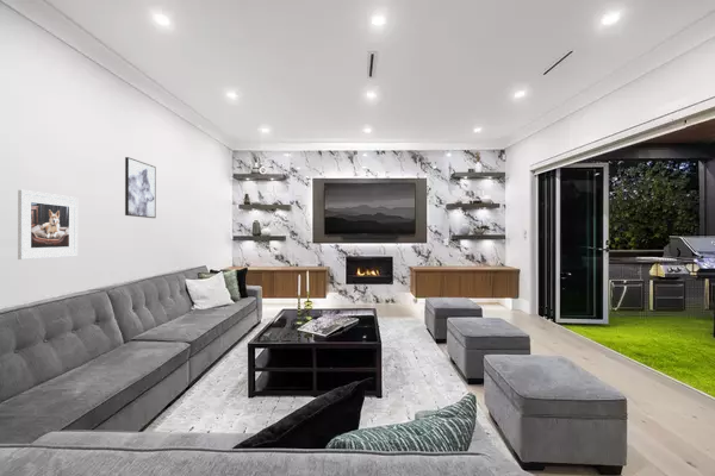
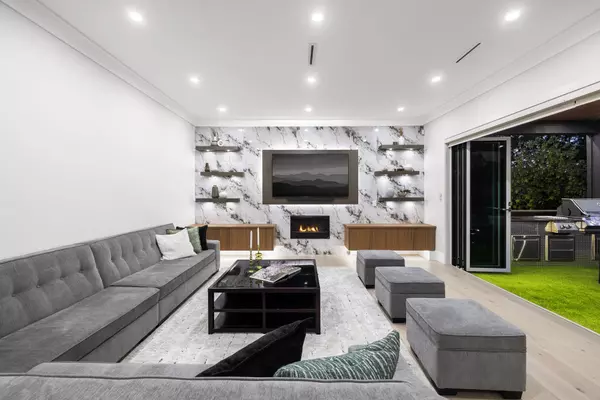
- wall art (141, 189)
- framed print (50, 225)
